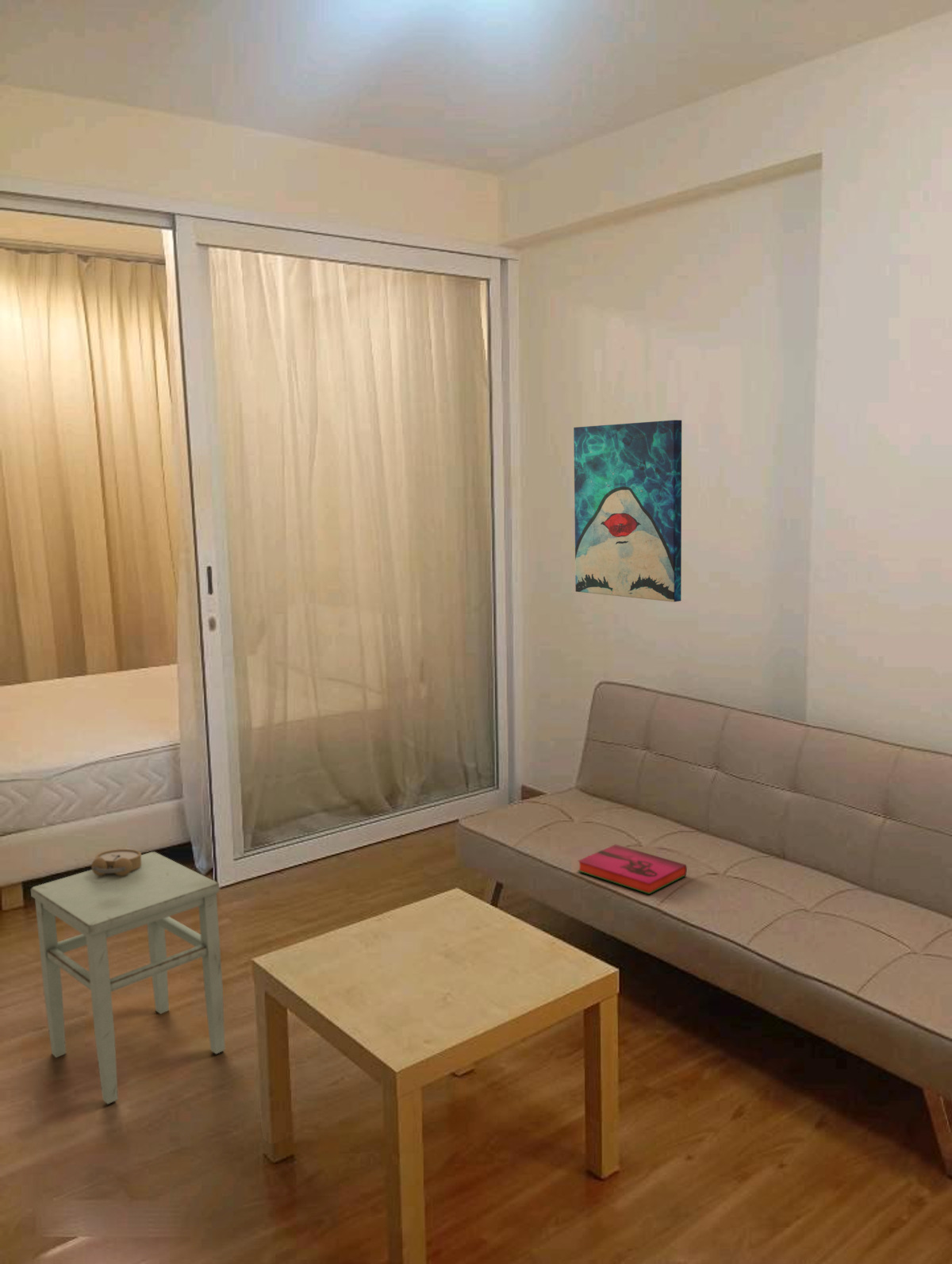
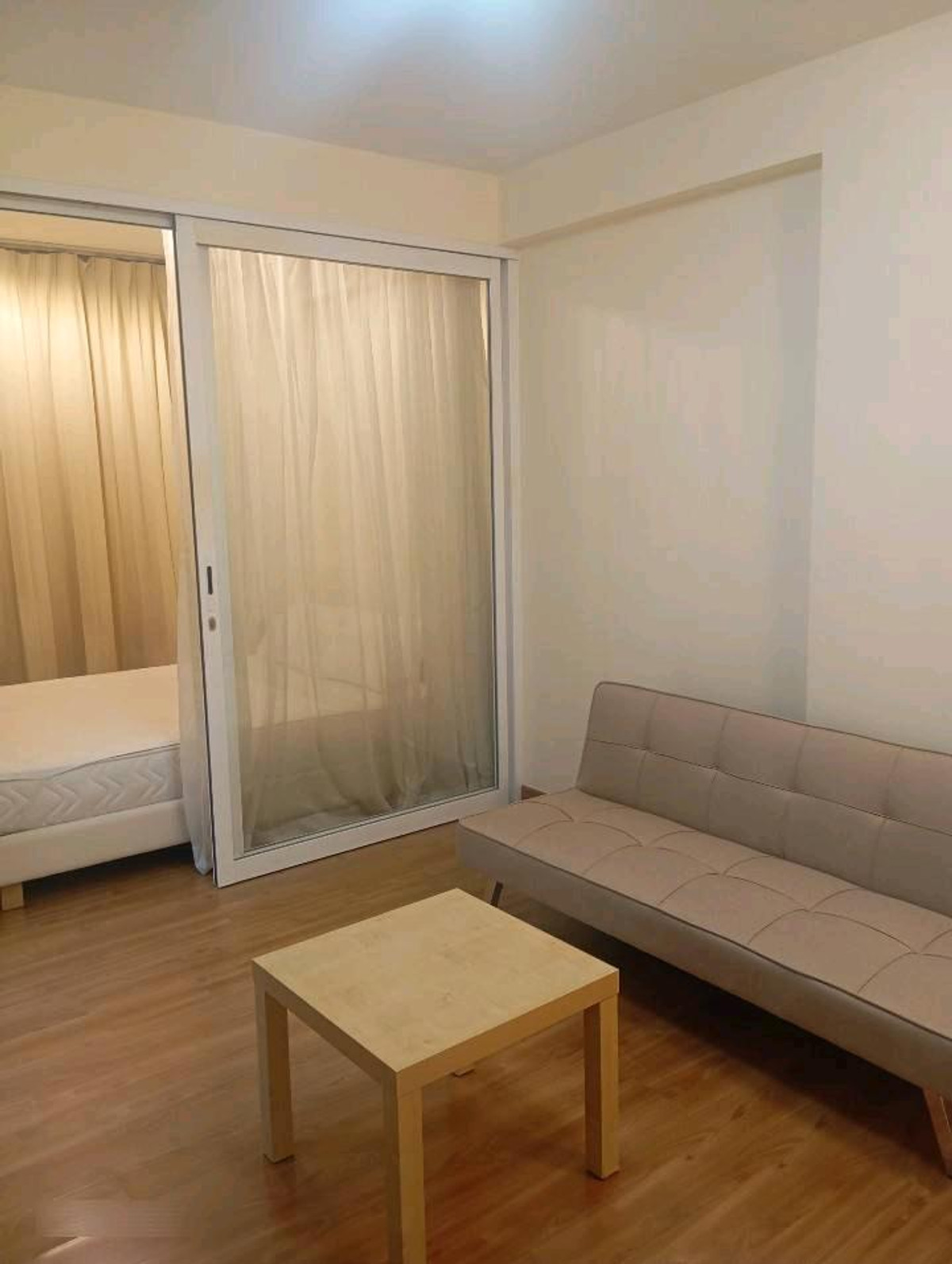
- alarm clock (116, 861)
- wall art (625, 511)
- hardback book (631, 867)
- stool (131, 970)
